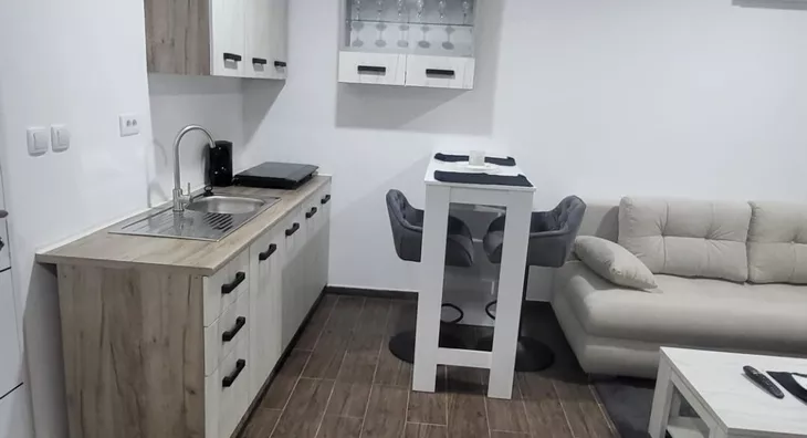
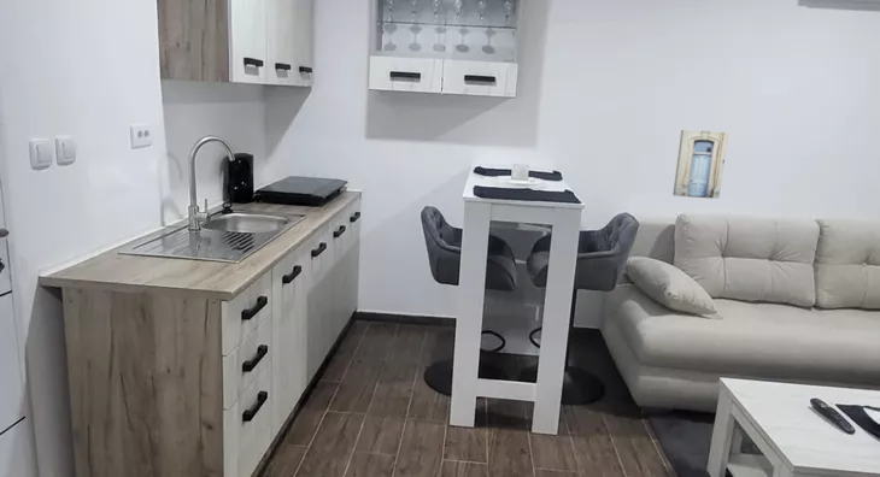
+ wall art (699, 164)
